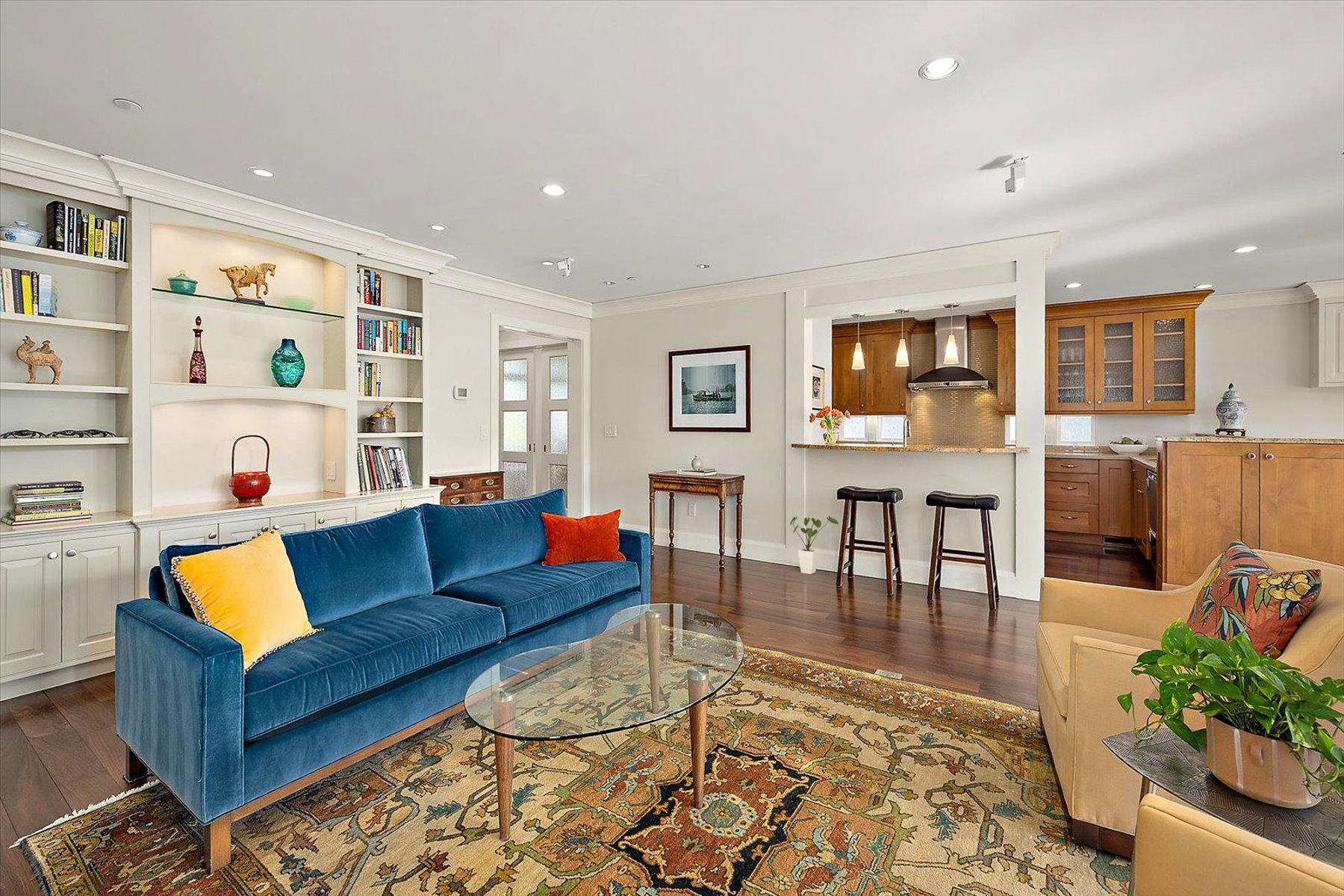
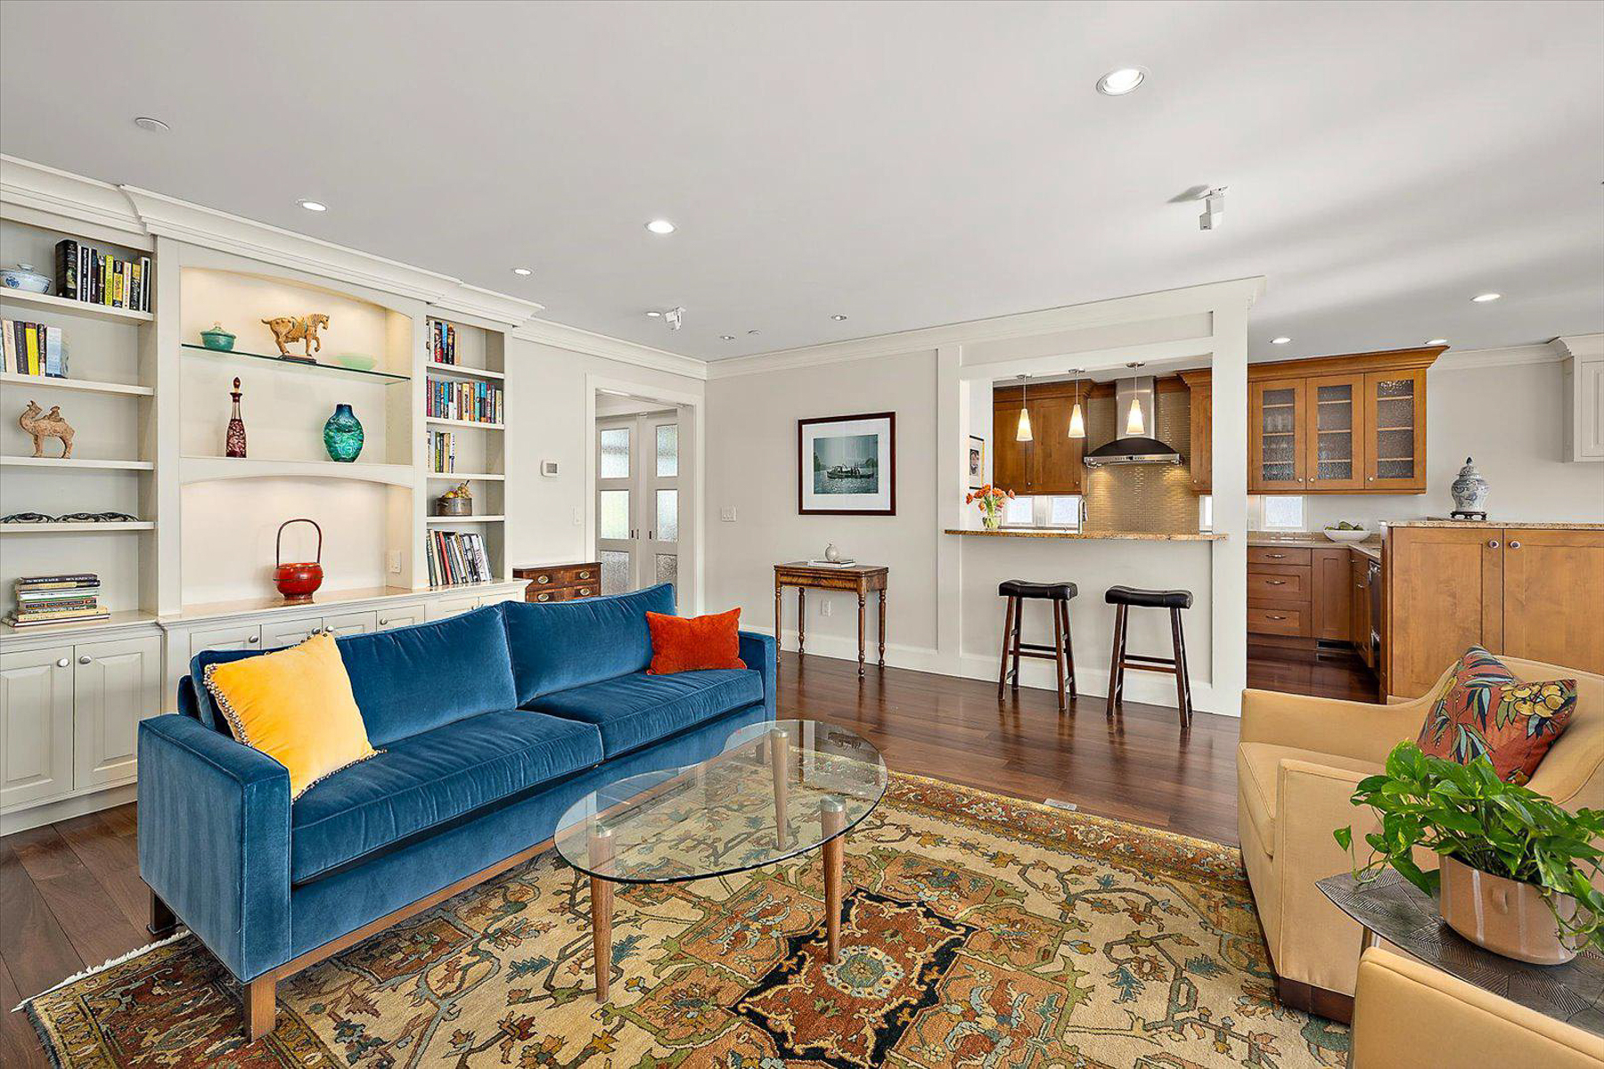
- house plant (812, 543)
